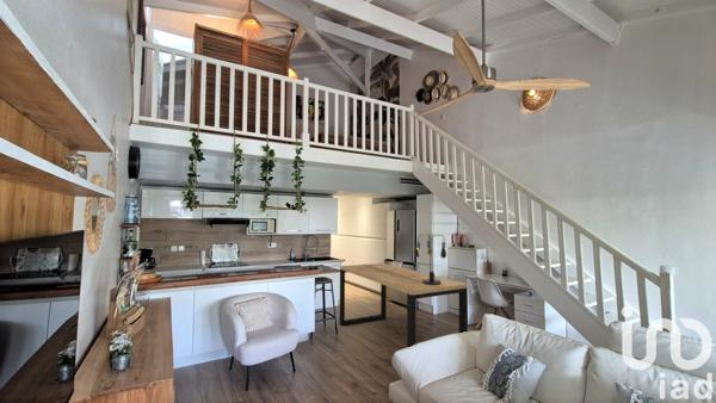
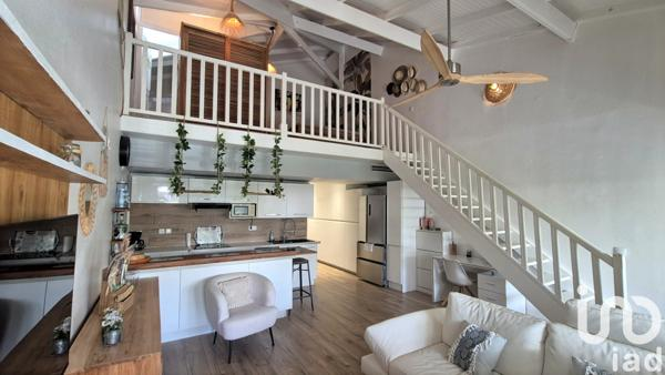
- lamp (430, 259)
- dining table (385, 306)
